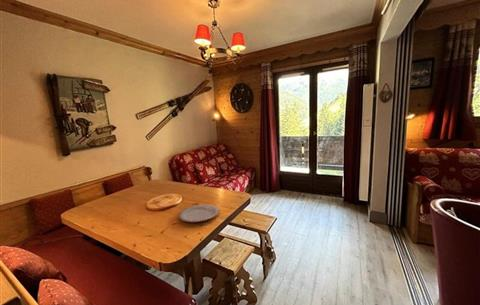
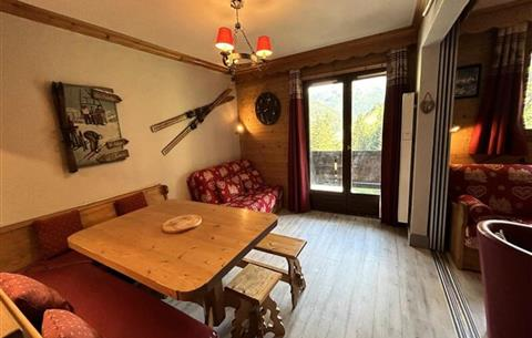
- plate (199, 213)
